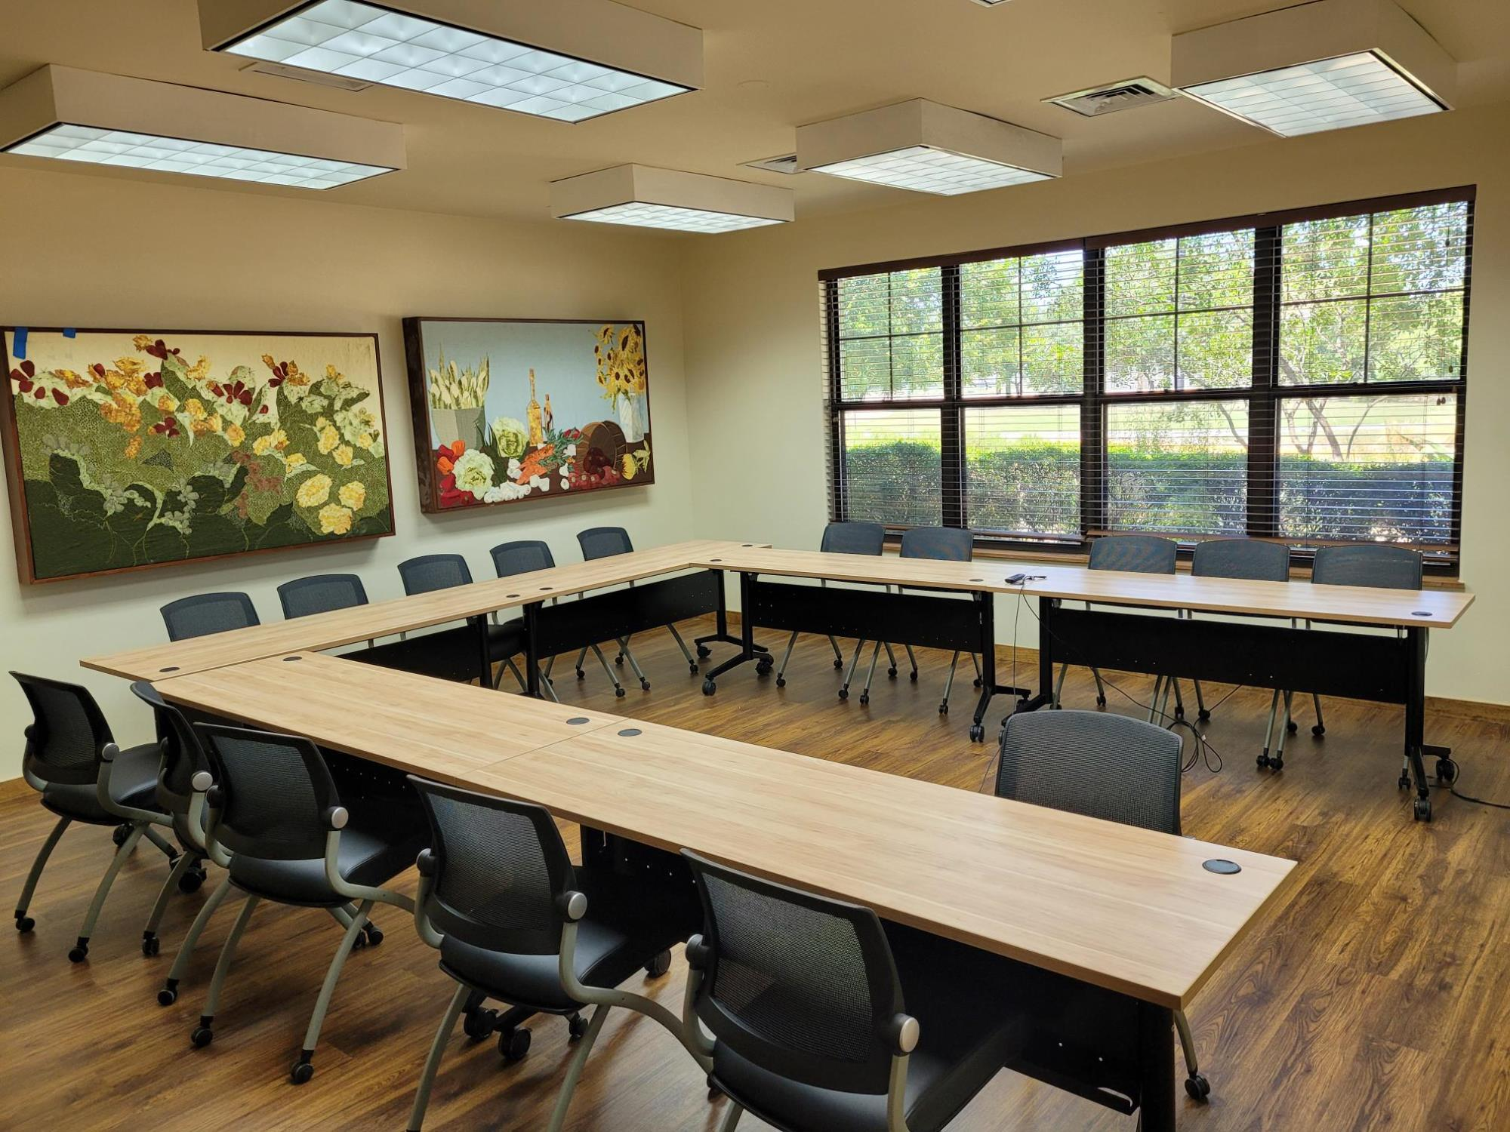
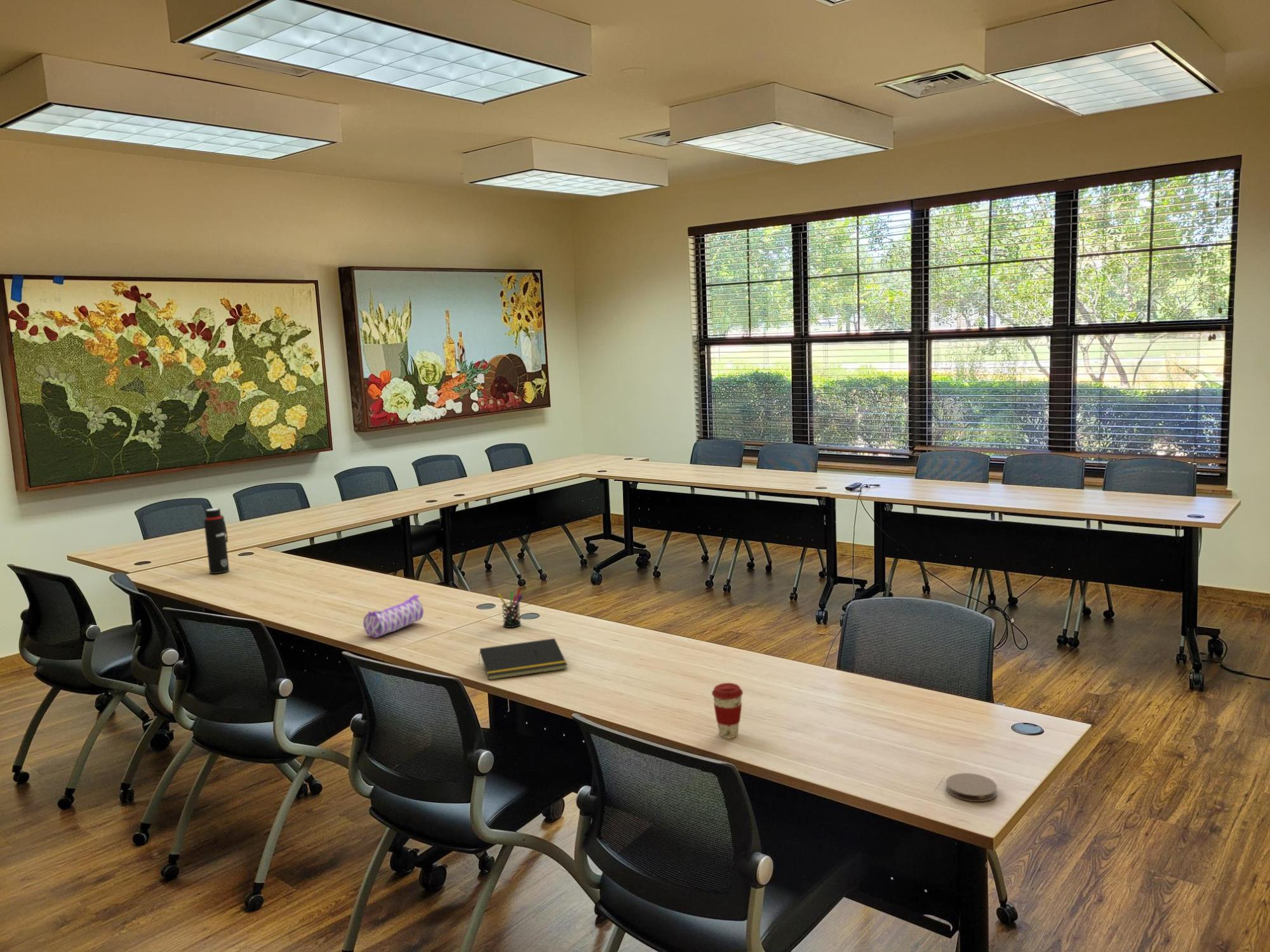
+ notepad (523, 658)
+ pen holder (512, 607)
+ water bottle (218, 540)
+ coaster (971, 787)
+ pencil case (393, 616)
+ coffee cup (728, 711)
